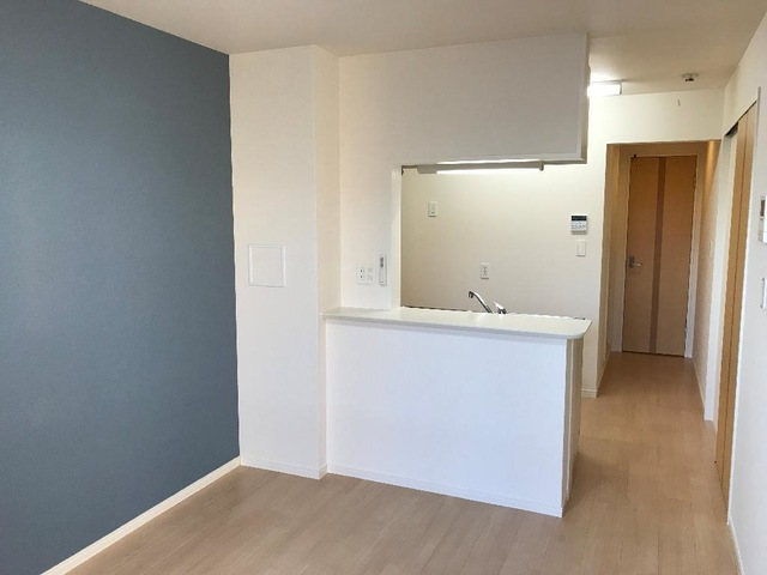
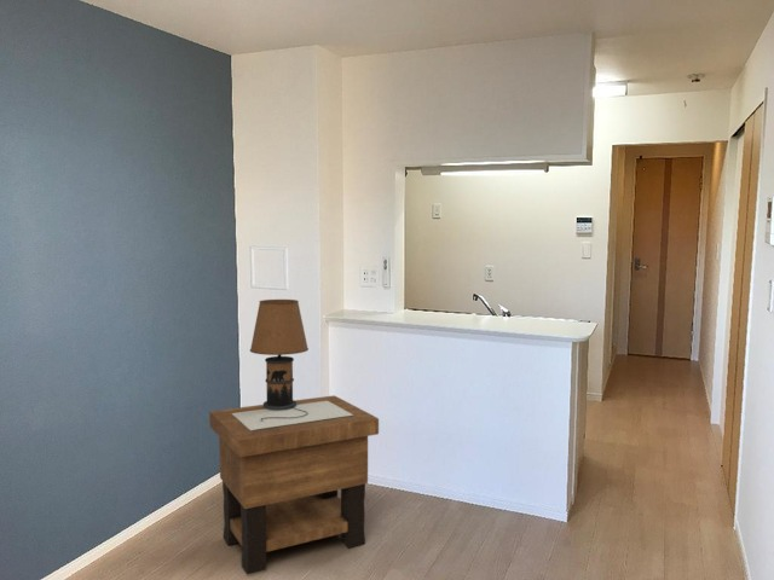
+ table lamp (278, 355)
+ side table (291, 476)
